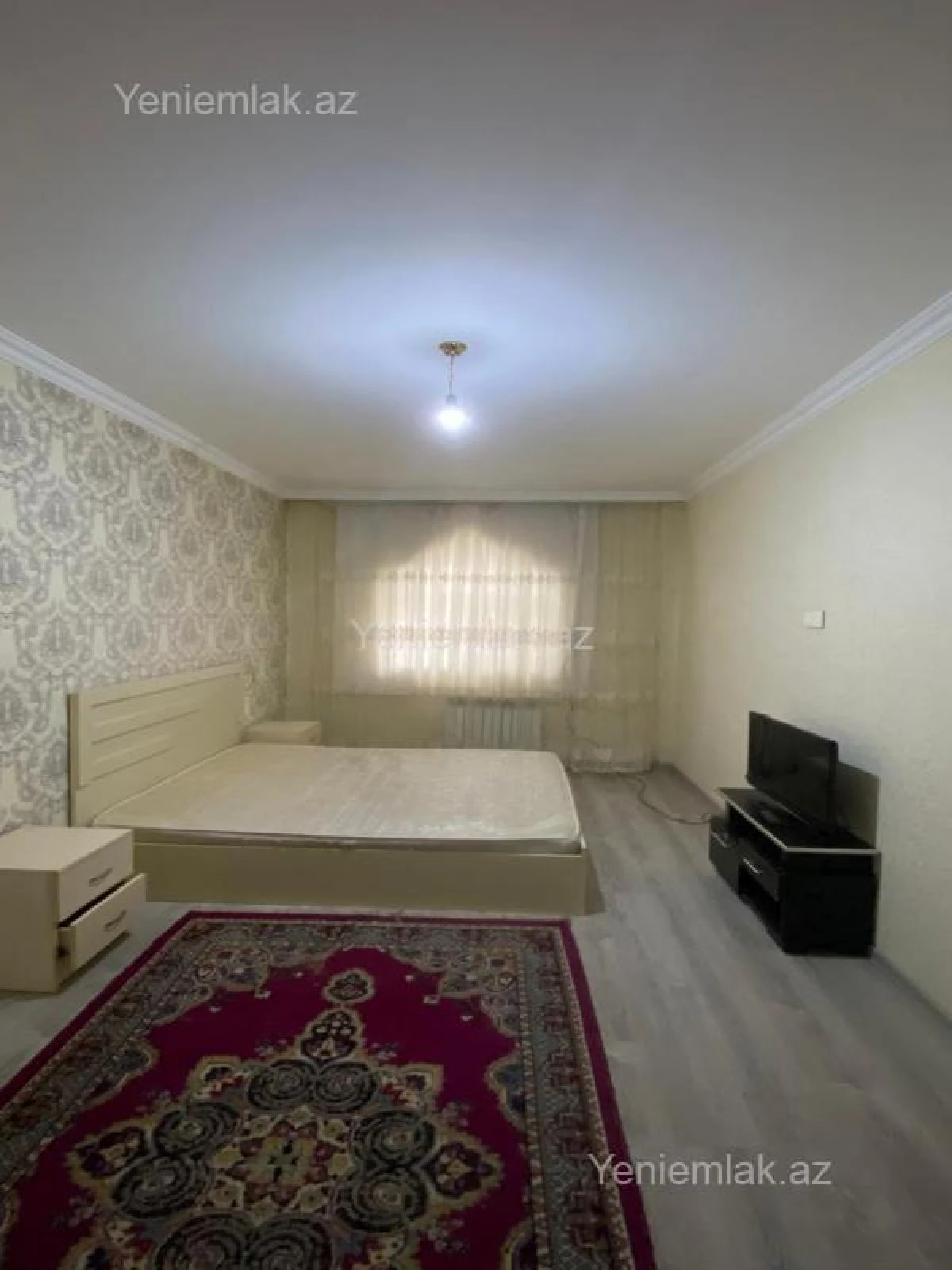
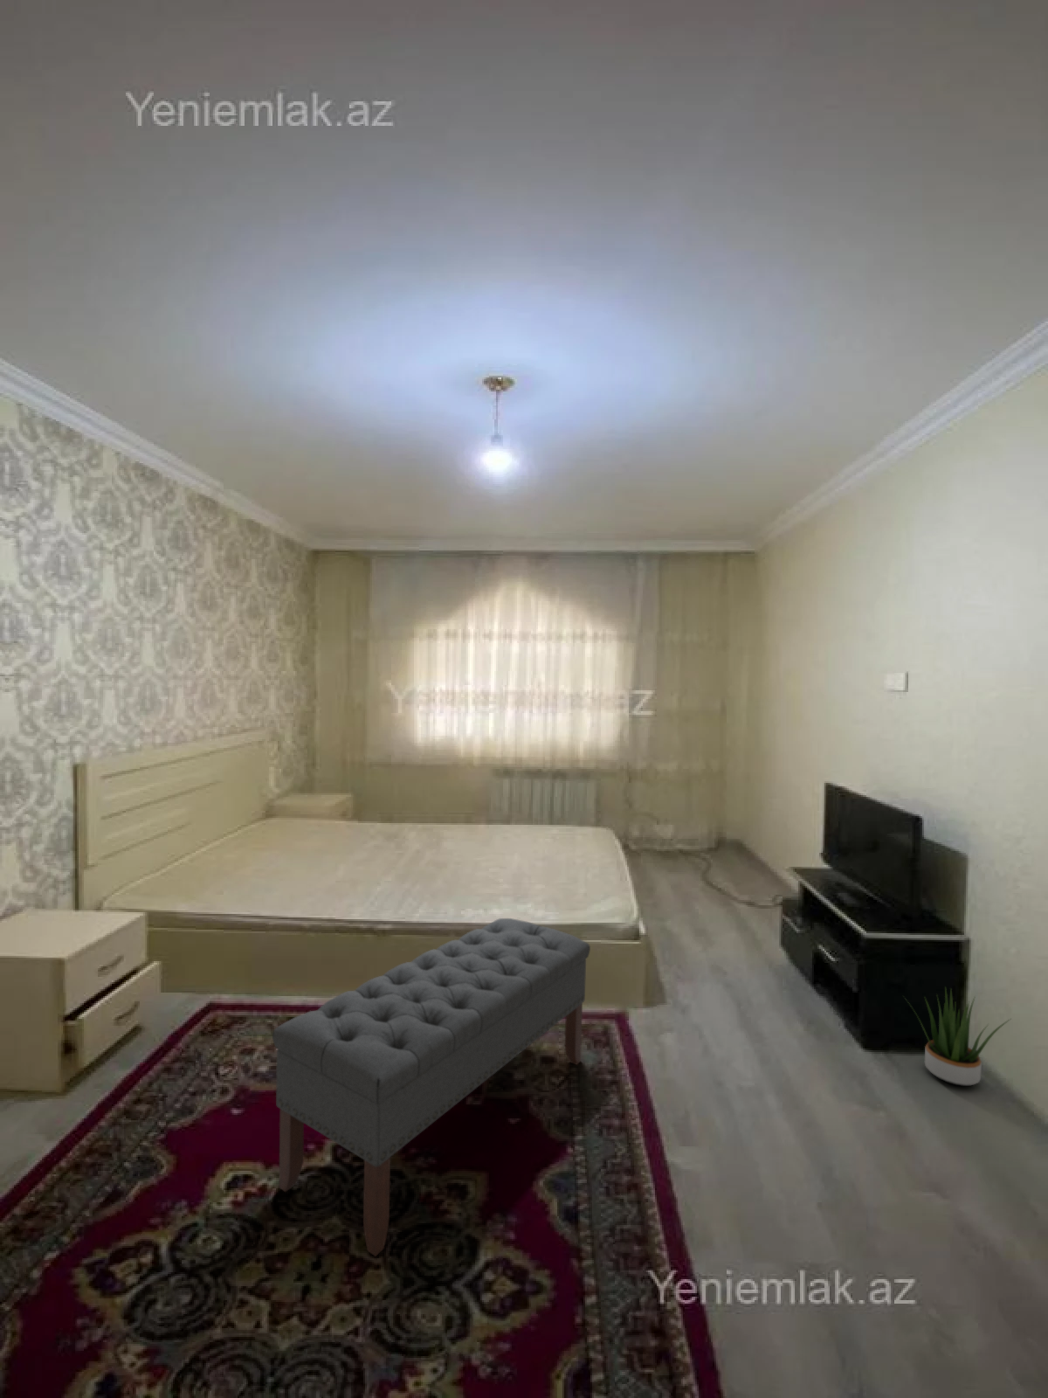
+ potted plant (953, 1036)
+ bench (454, 1044)
